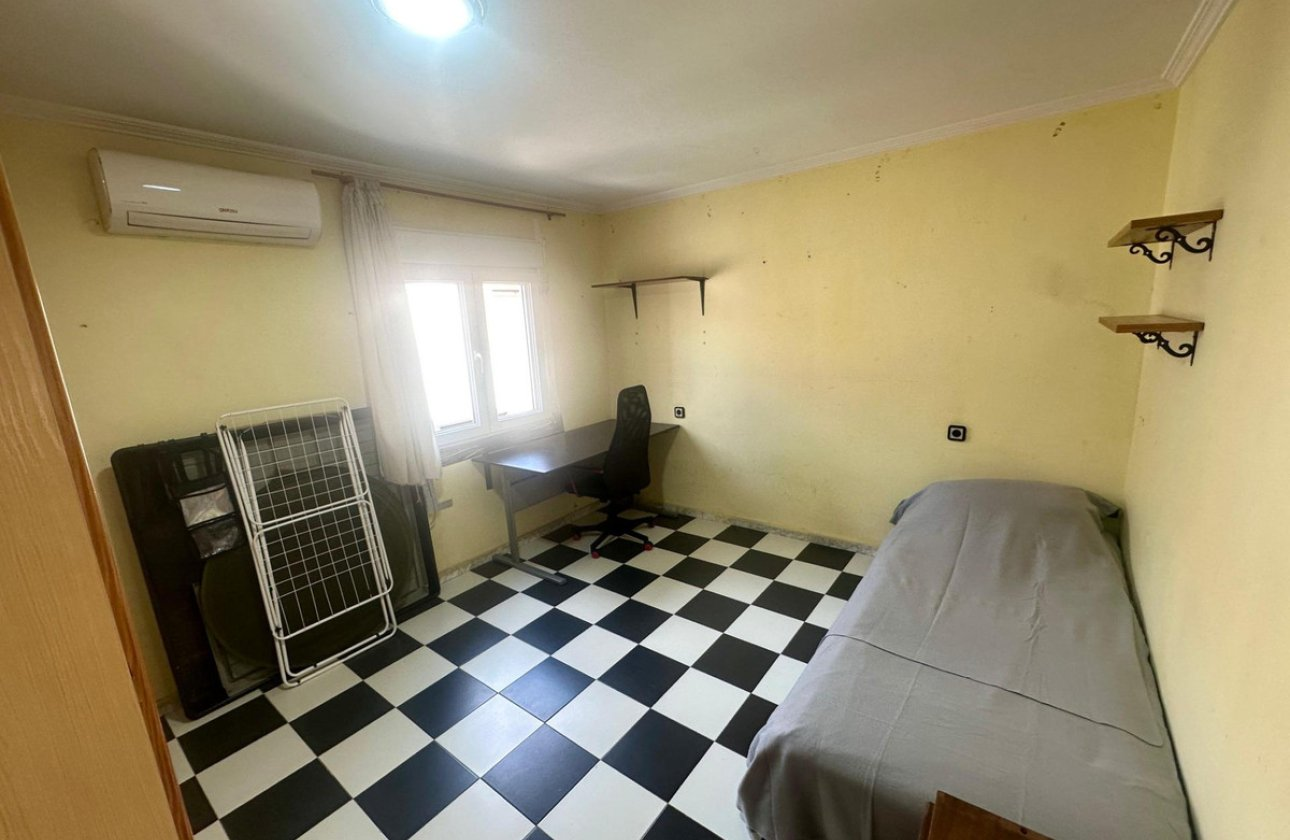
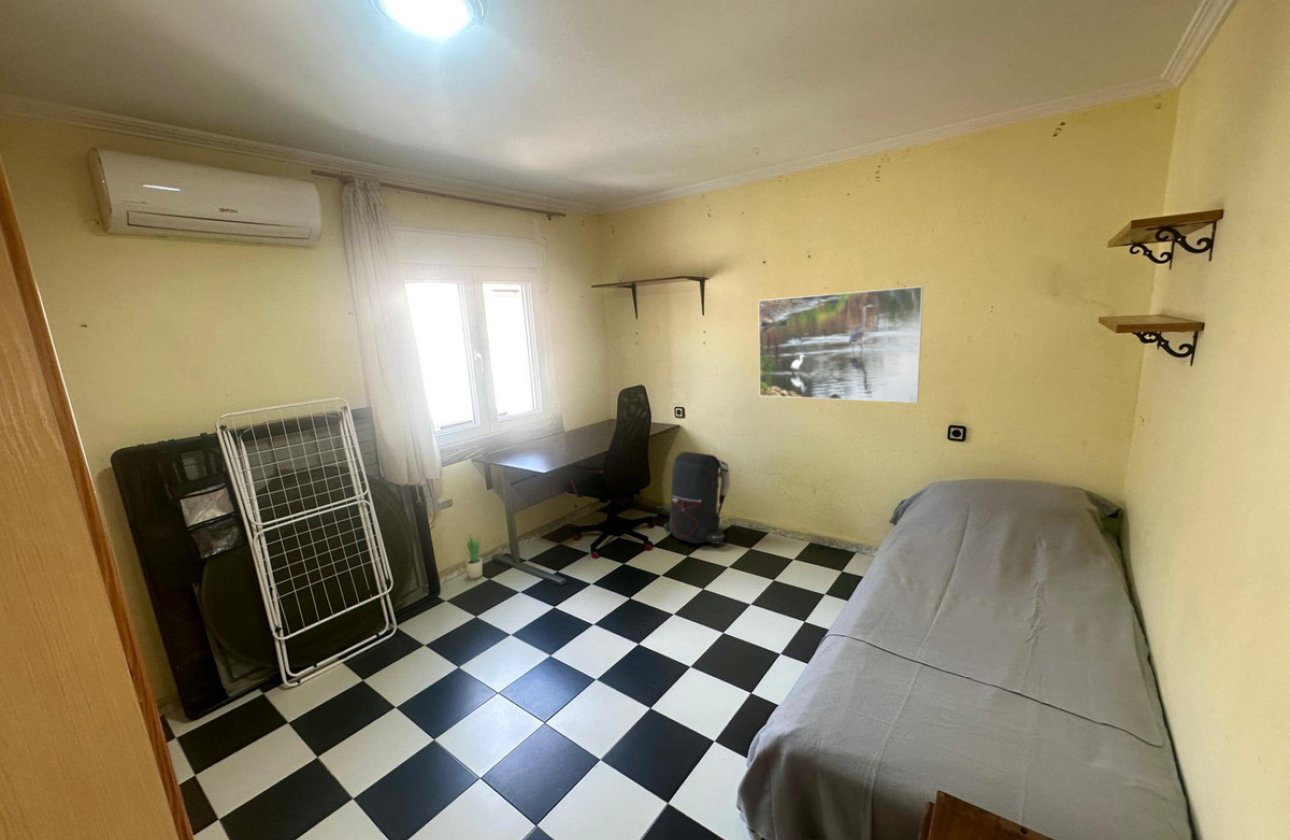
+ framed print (832, 347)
+ potted plant (474, 553)
+ backpack (698, 494)
